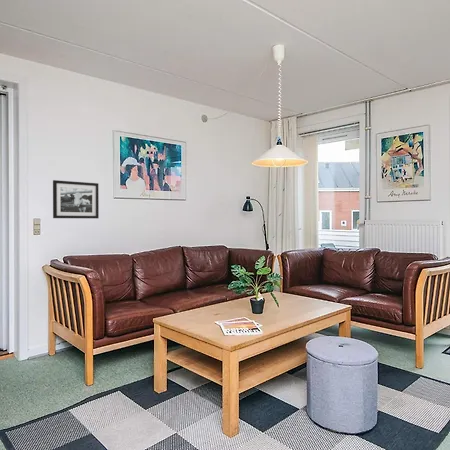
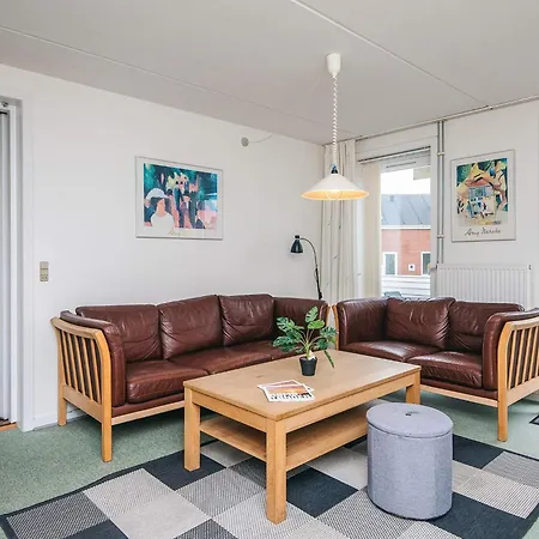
- picture frame (76, 200)
